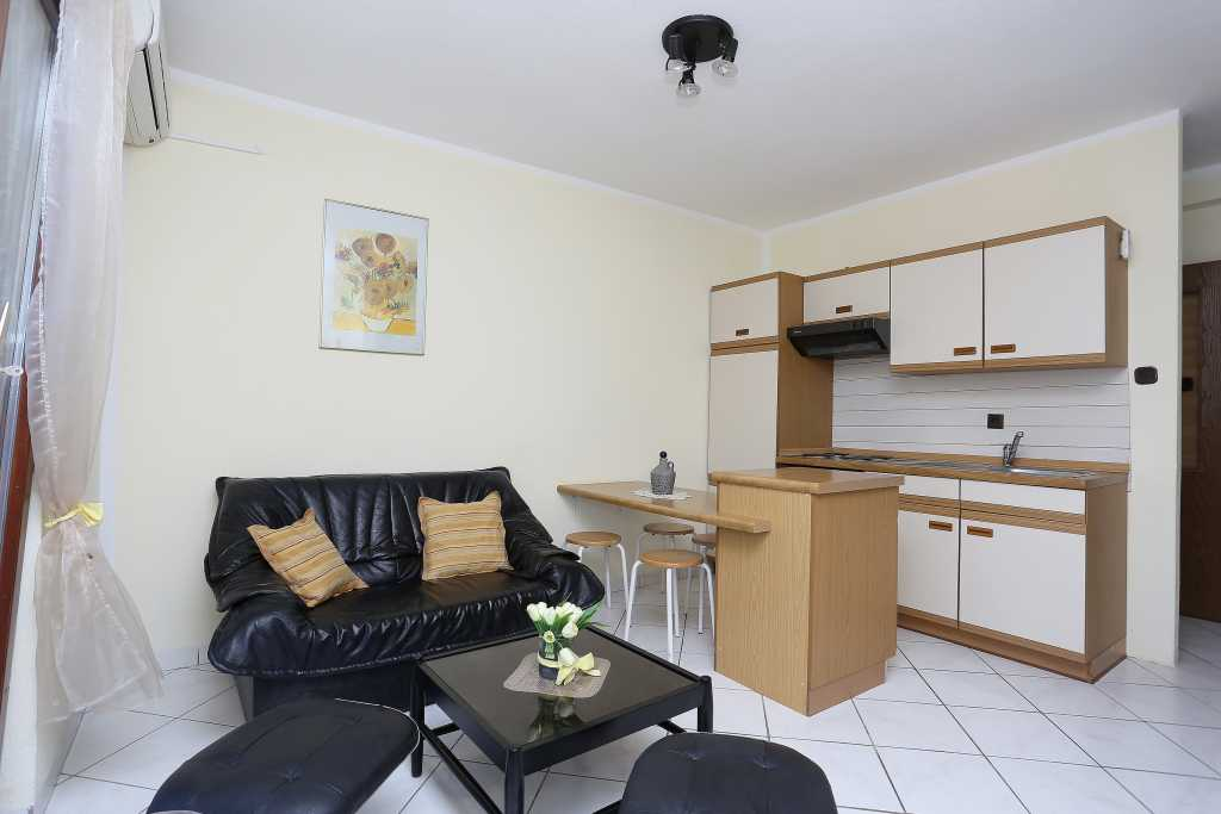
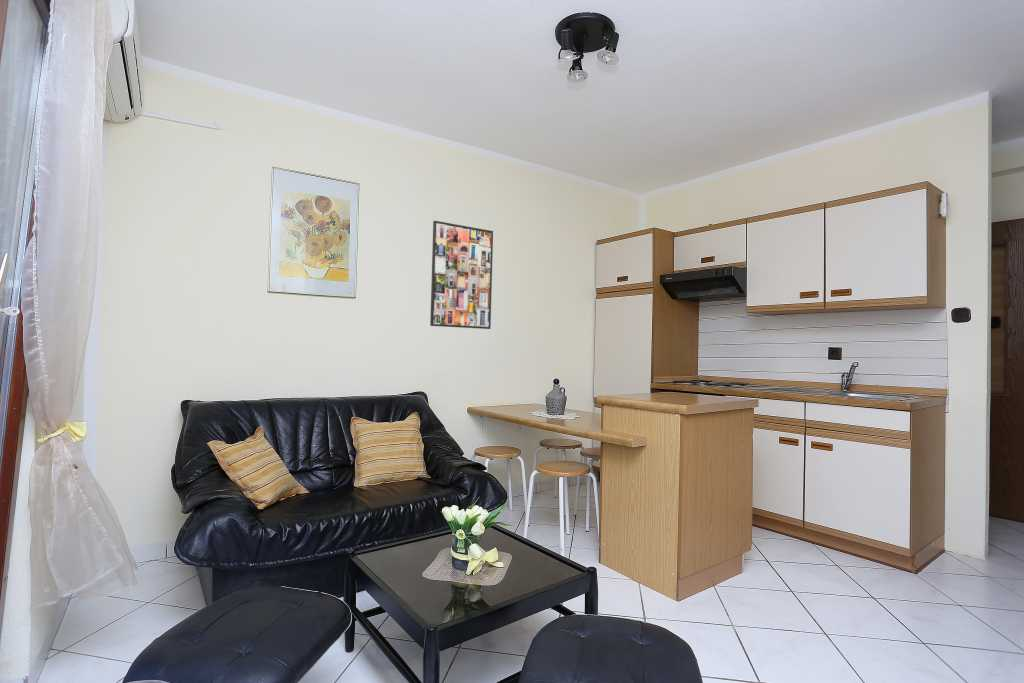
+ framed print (462, 276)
